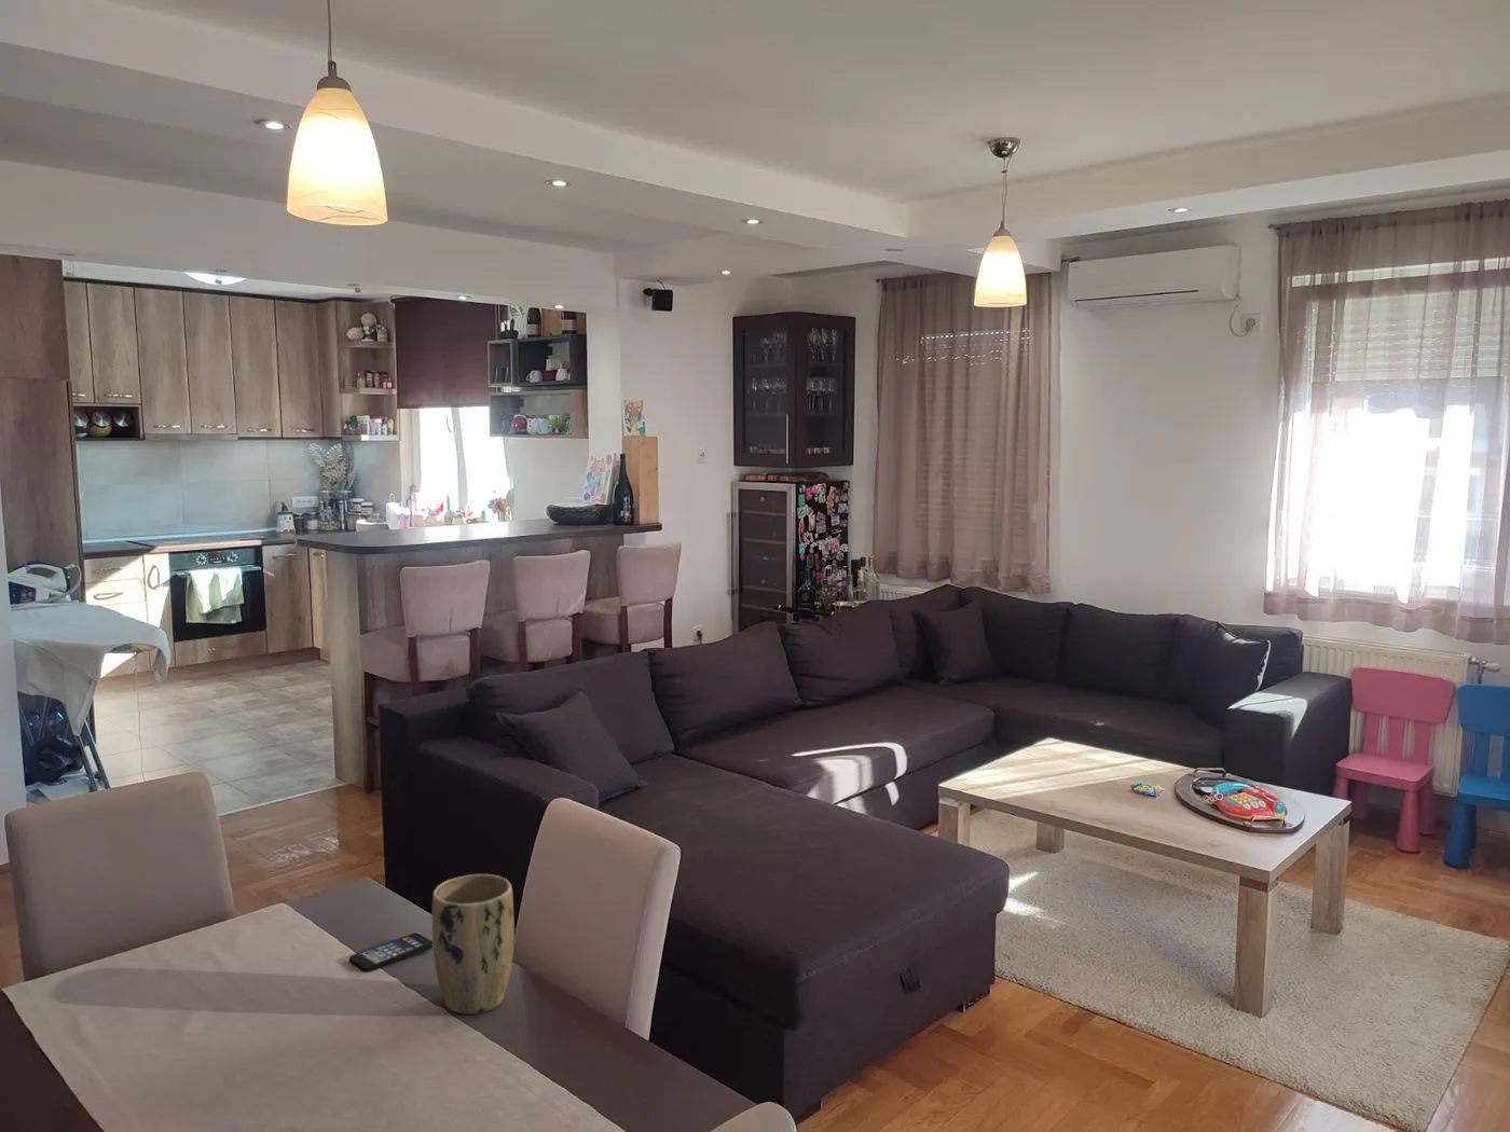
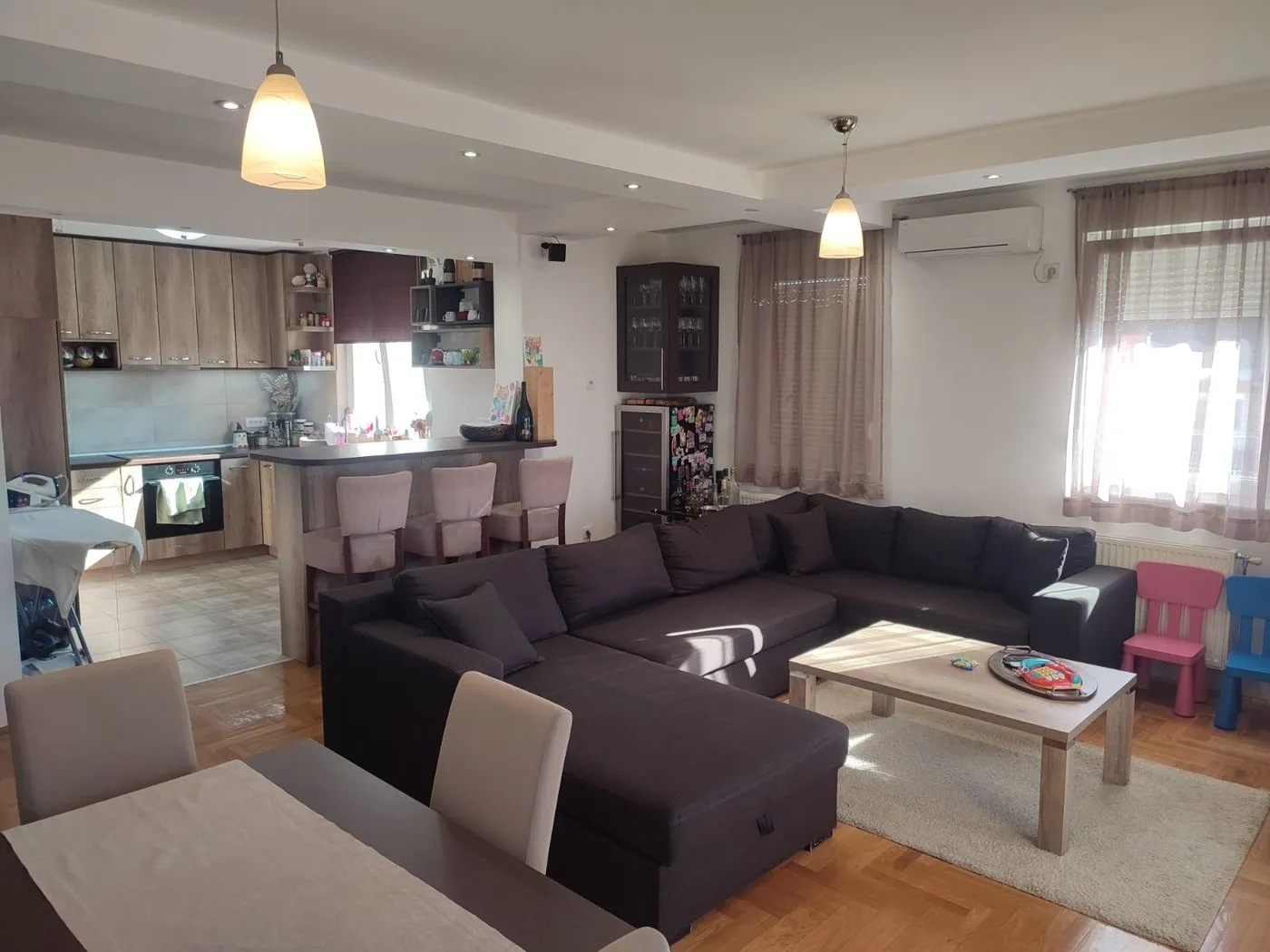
- plant pot (473, 944)
- smartphone (391, 952)
